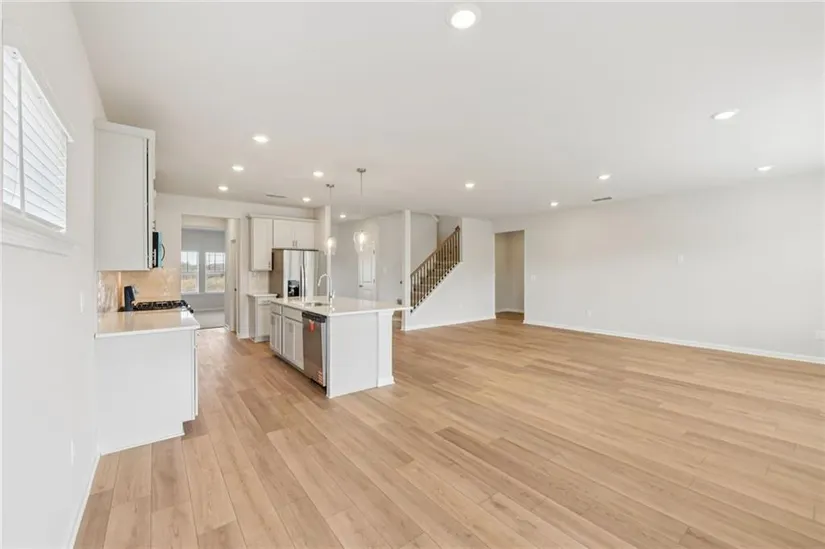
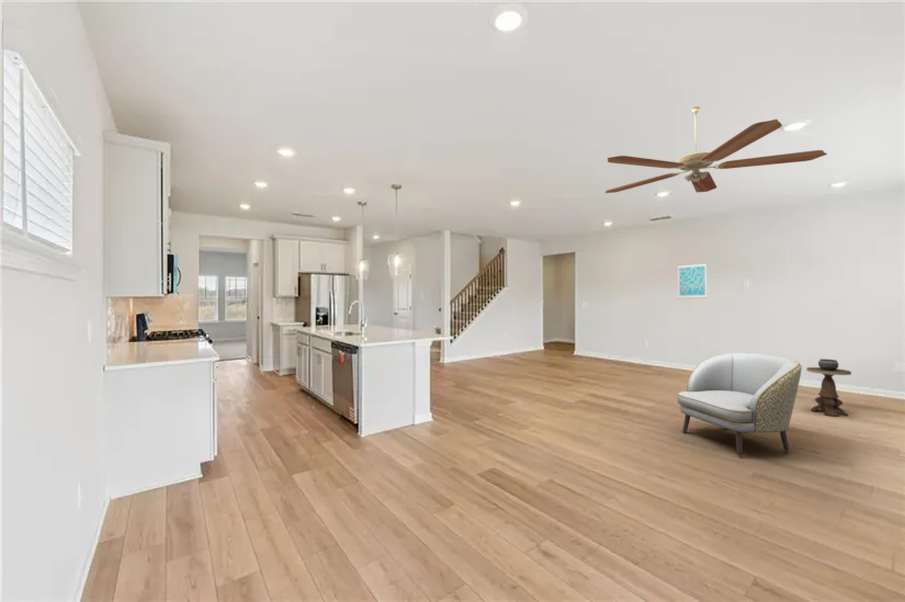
+ armchair (737, 398)
+ wall art (691, 281)
+ ceiling fan (695, 146)
+ side table (828, 386)
